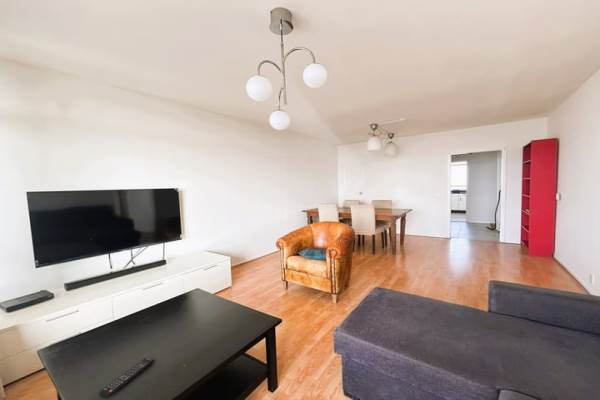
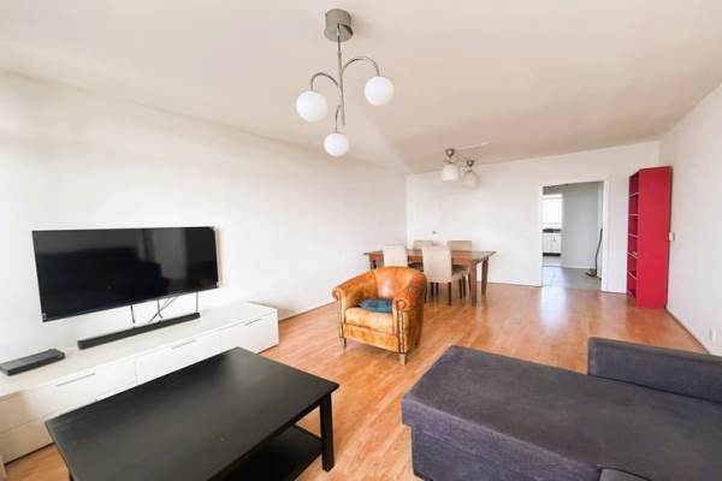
- remote control (129, 376)
